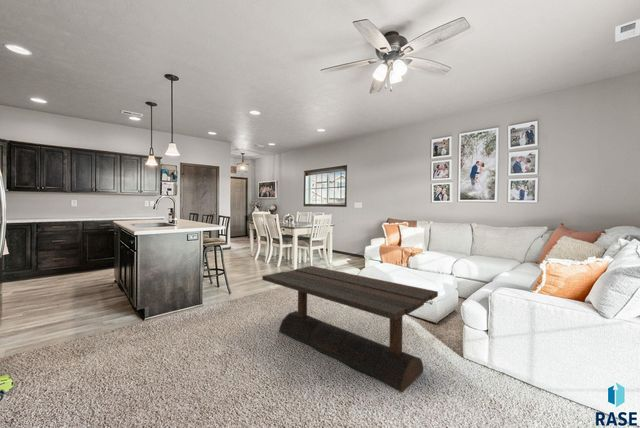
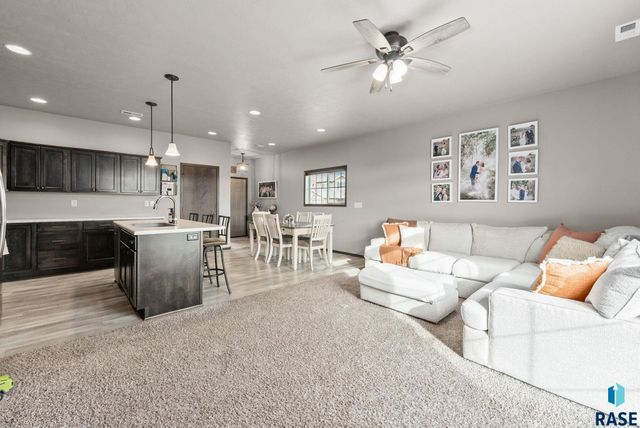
- coffee table (343, 304)
